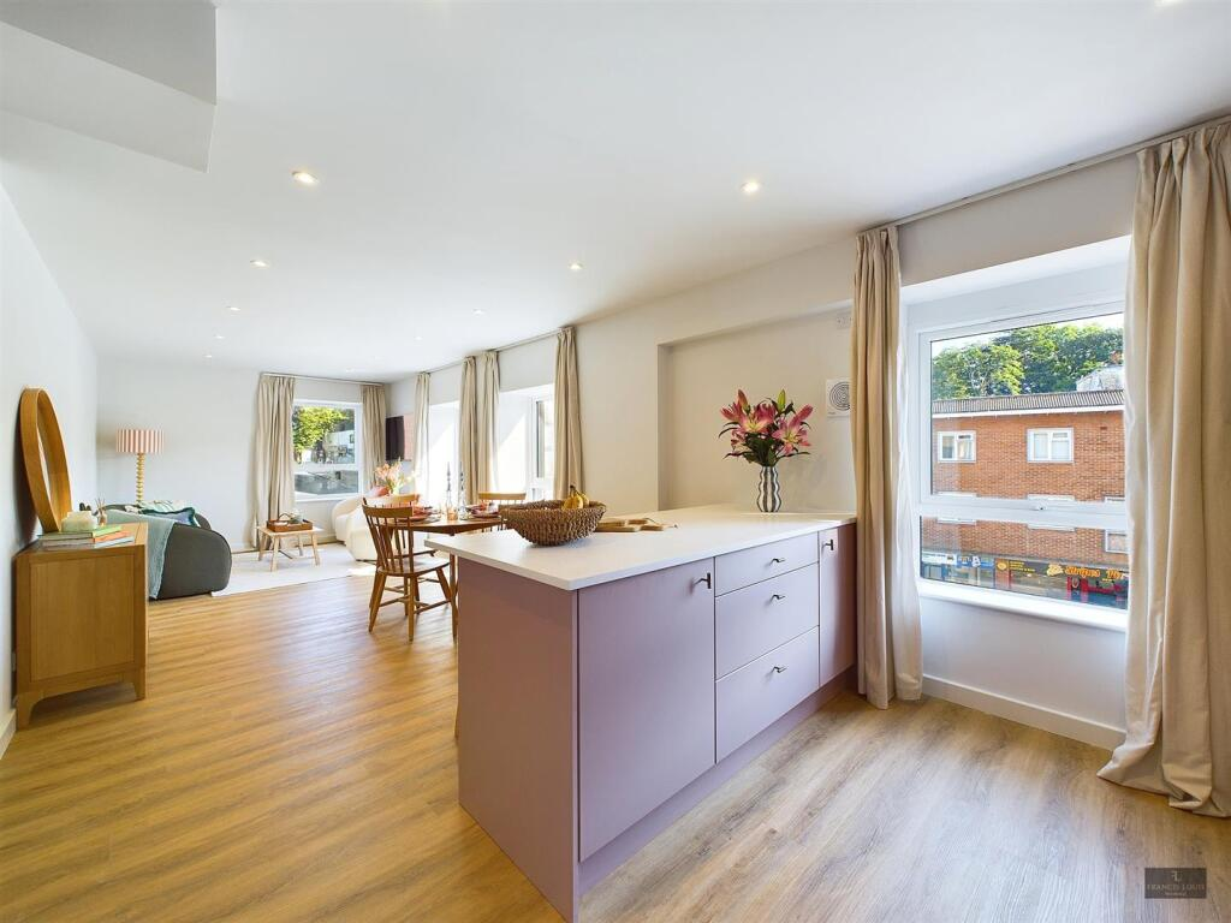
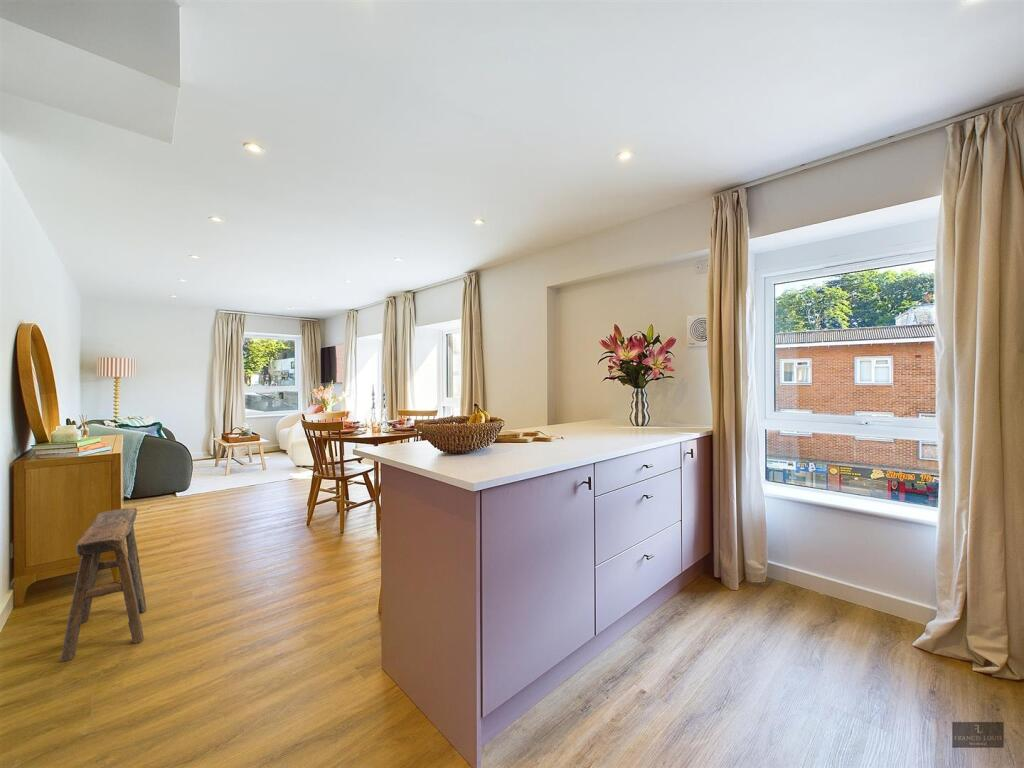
+ stool (108, 584)
